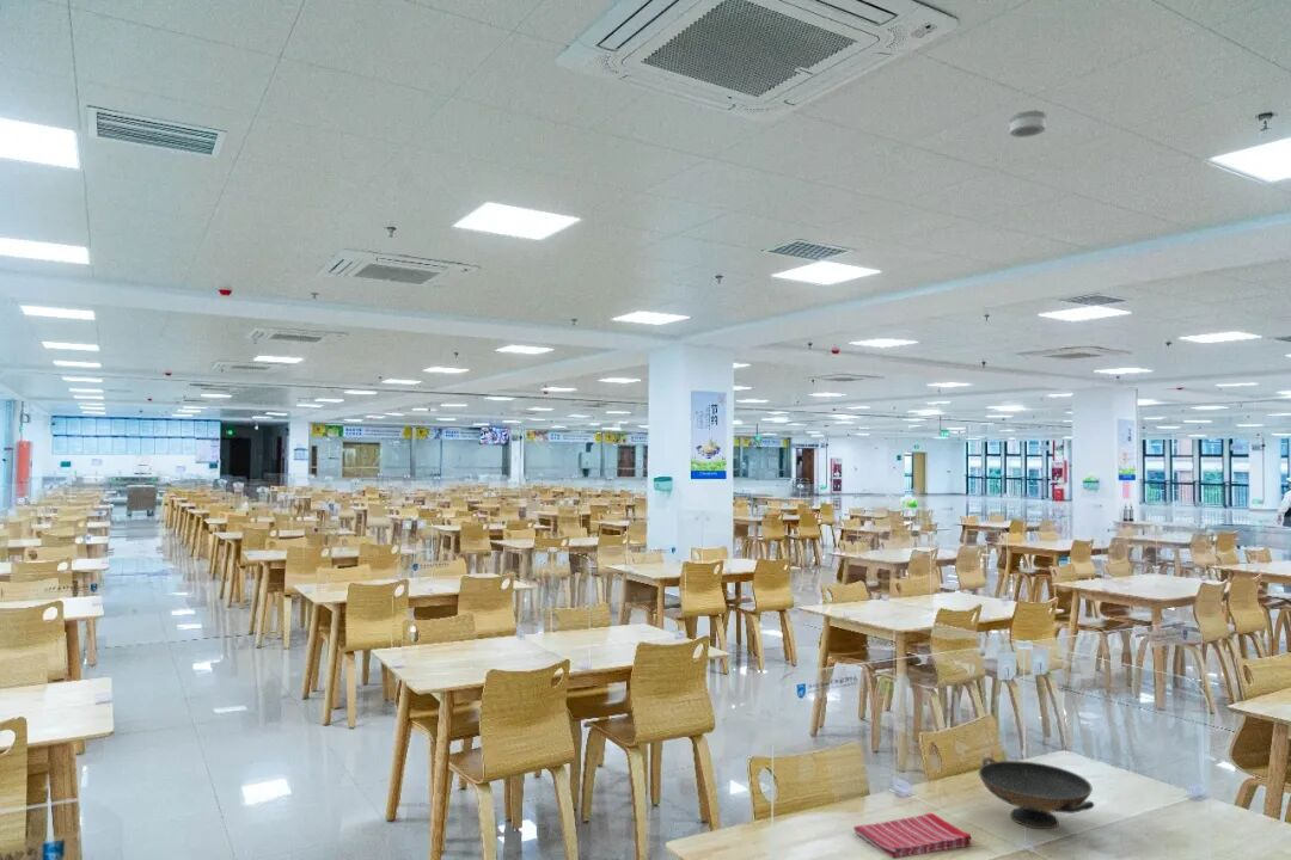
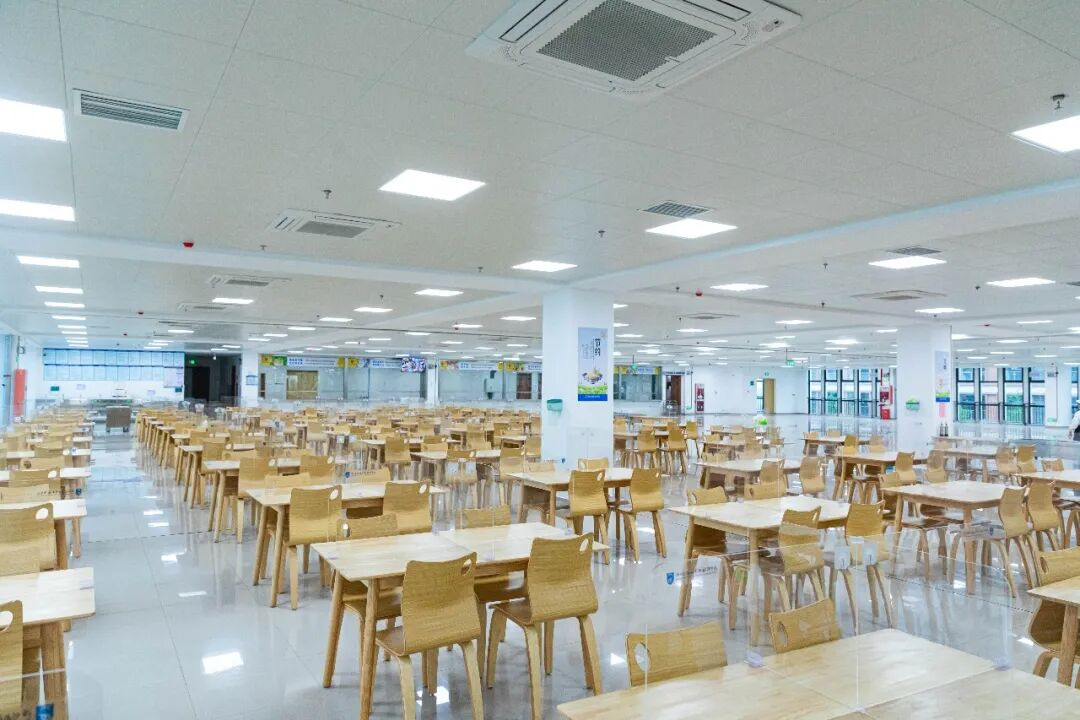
- dish towel (912, 833)
- smoke detector (1027, 122)
- decorative bowl (1034, 798)
